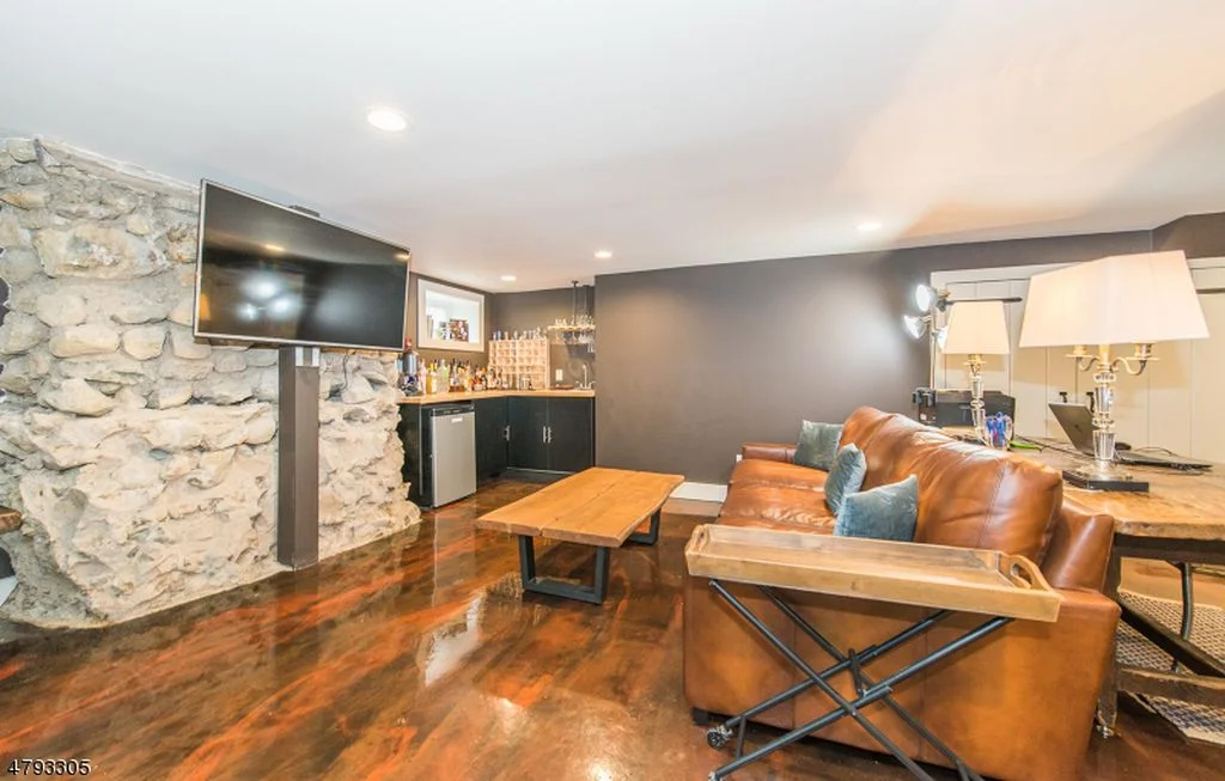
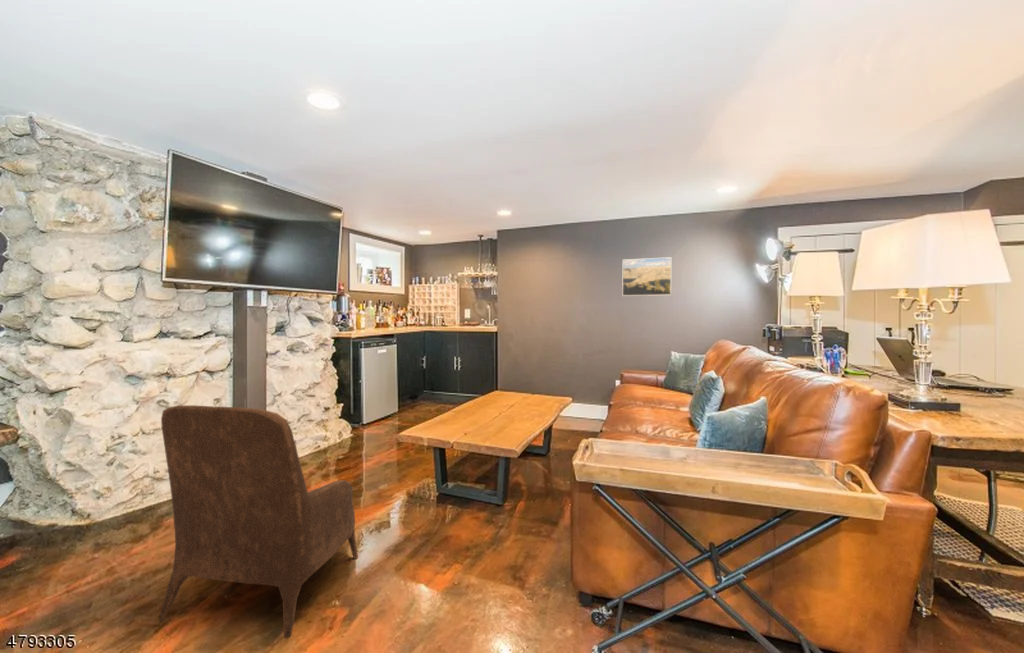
+ armchair (271, 490)
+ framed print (646, 277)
